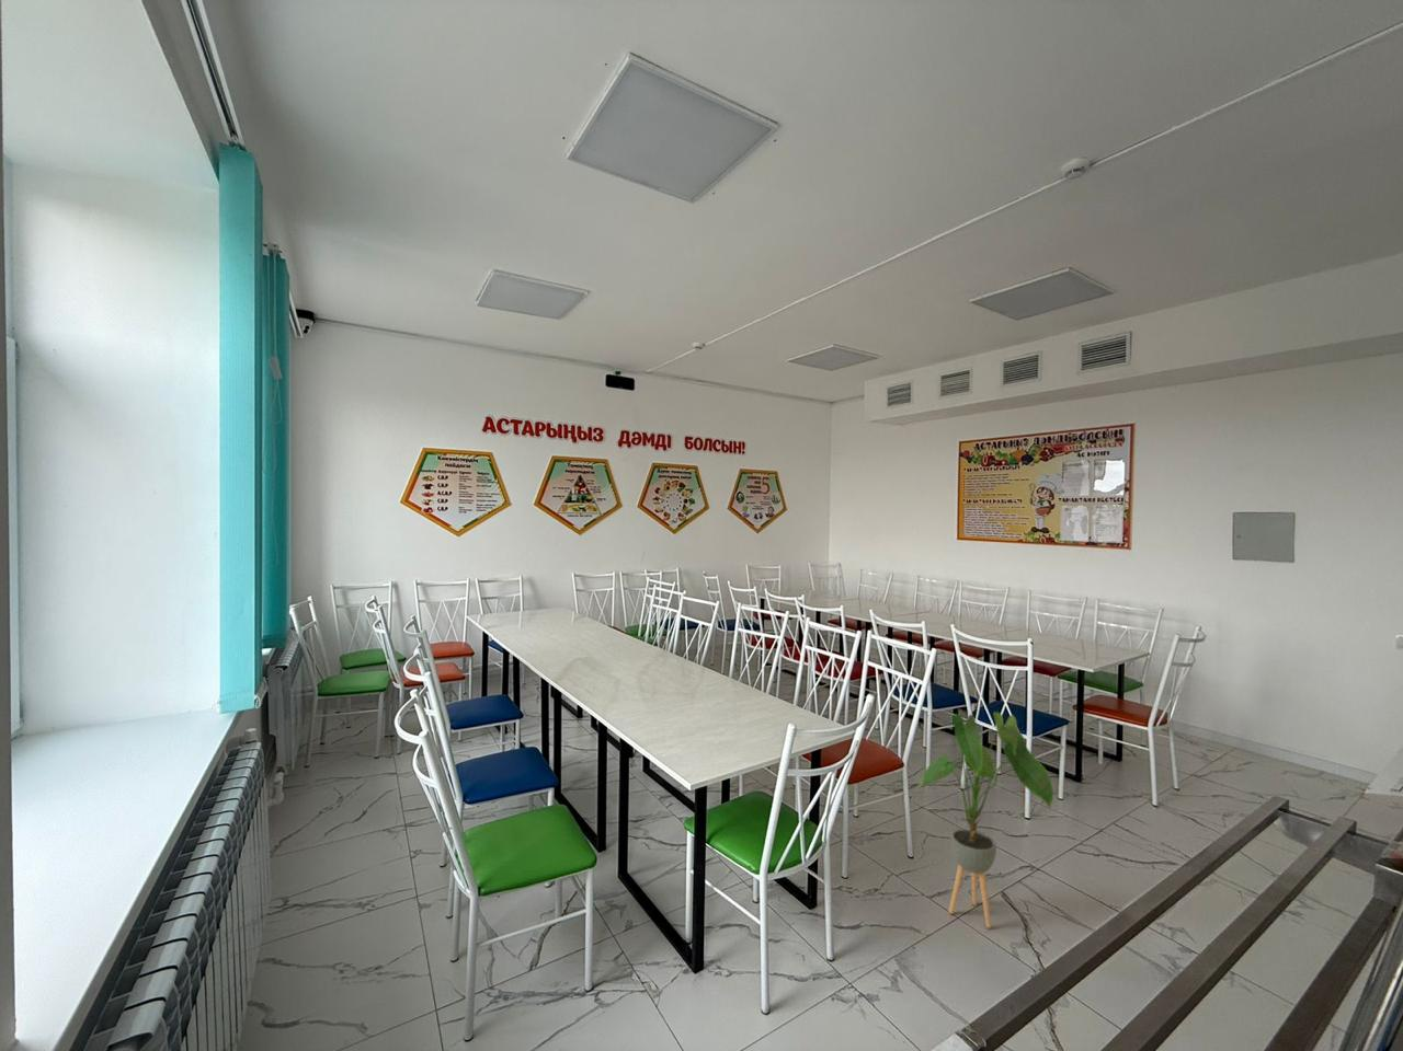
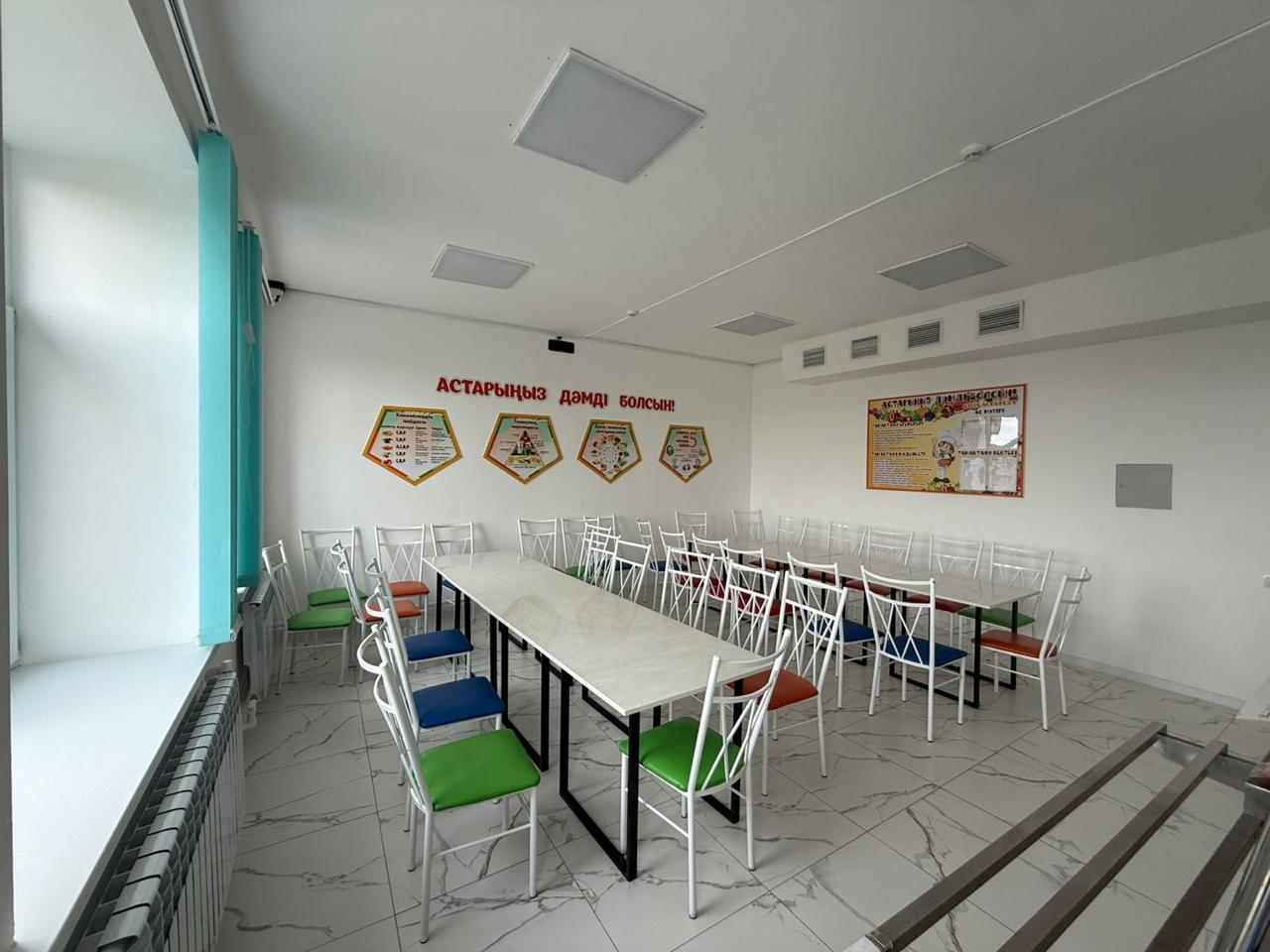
- house plant (982, 815)
